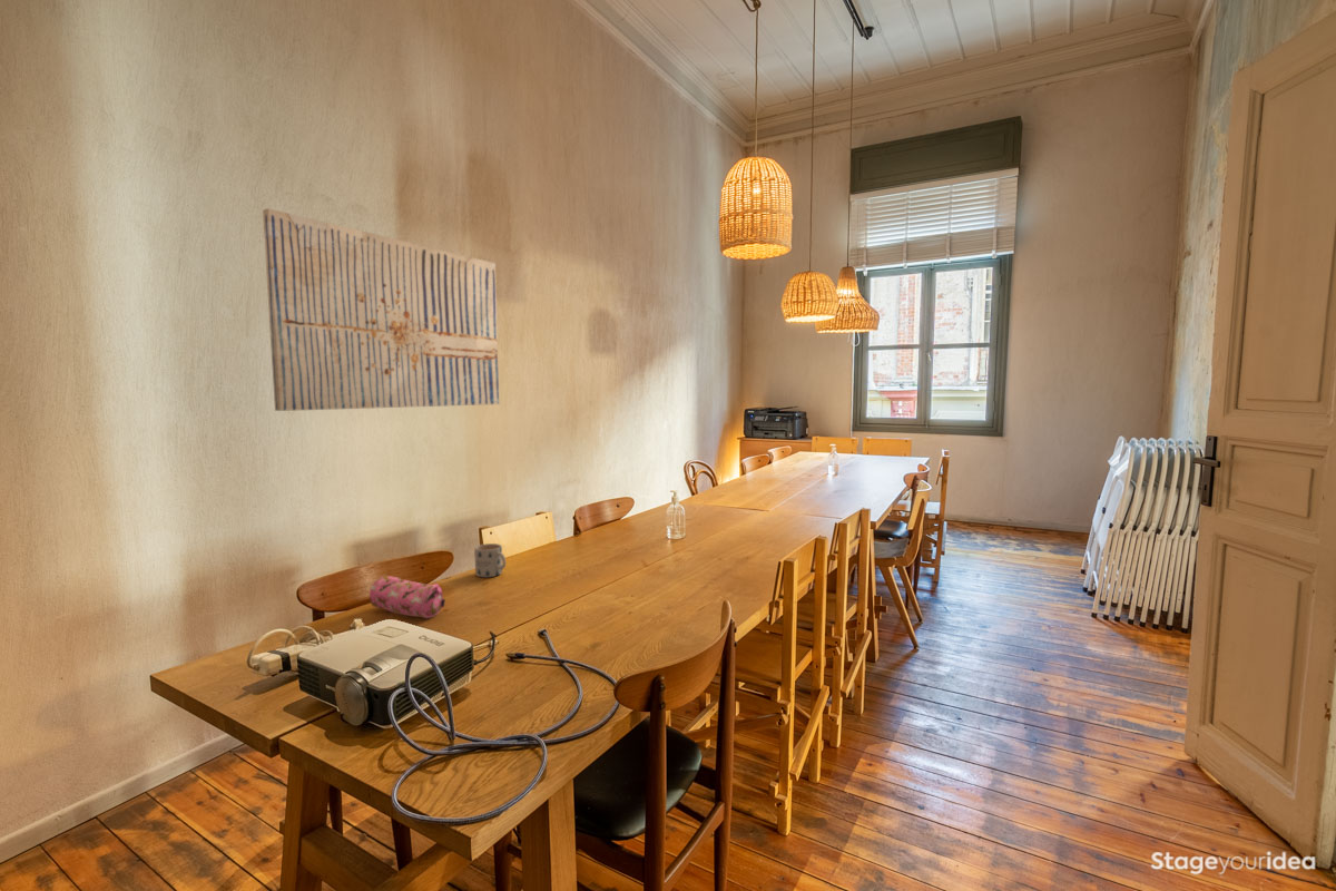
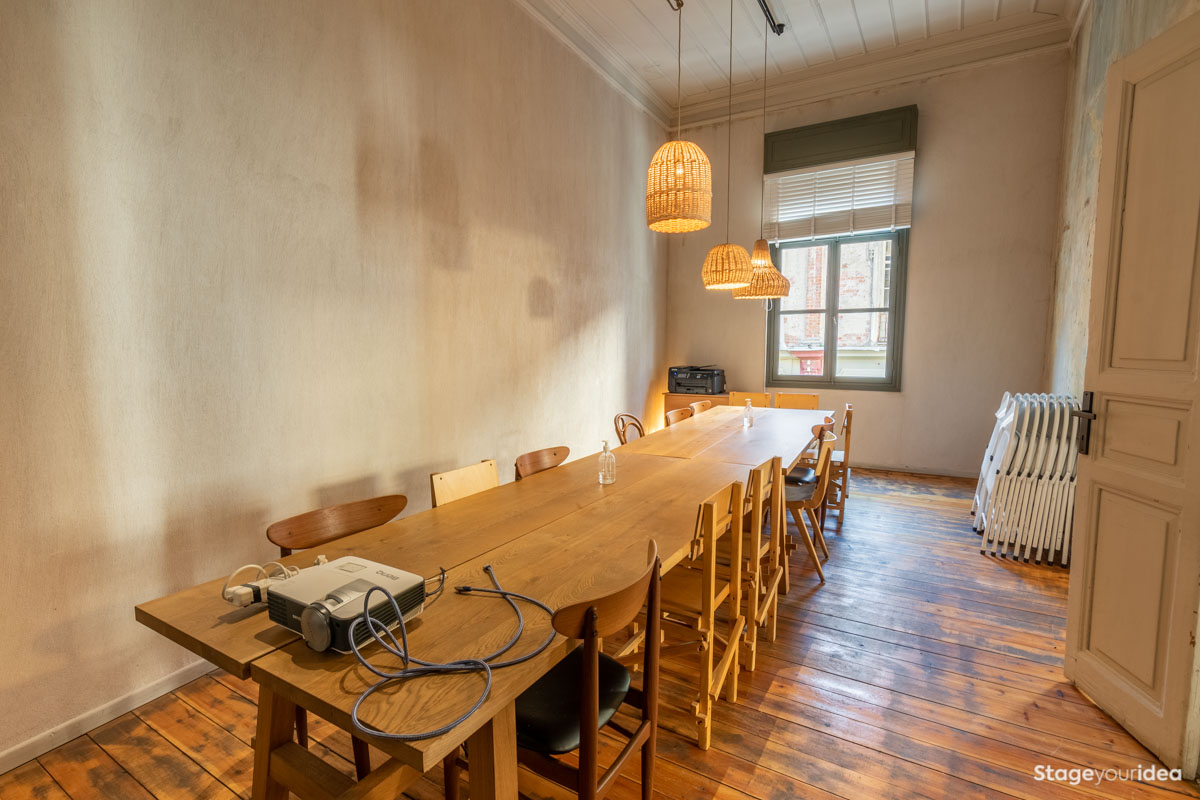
- pencil case (405, 596)
- wall art (402, 324)
- mug (492, 560)
